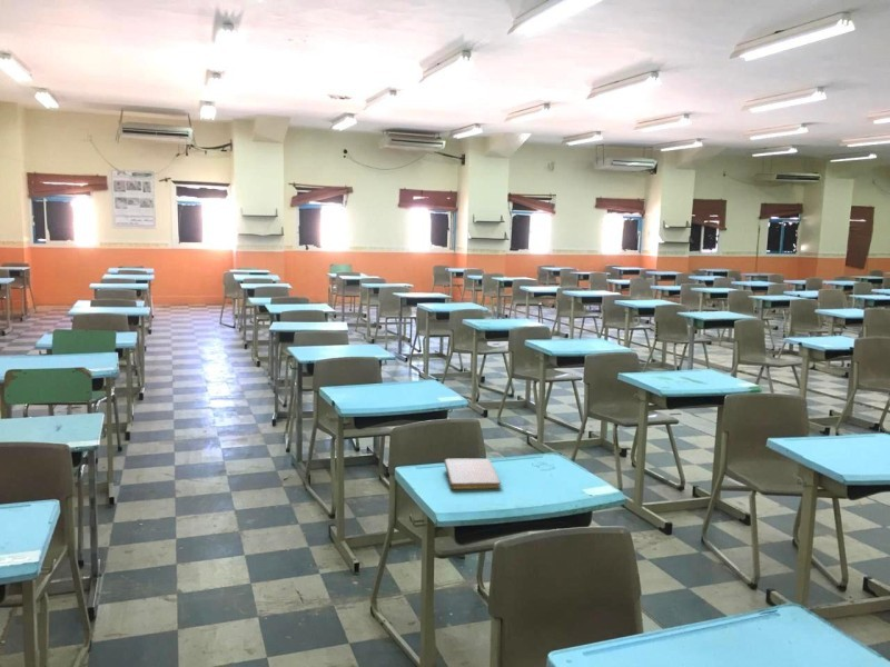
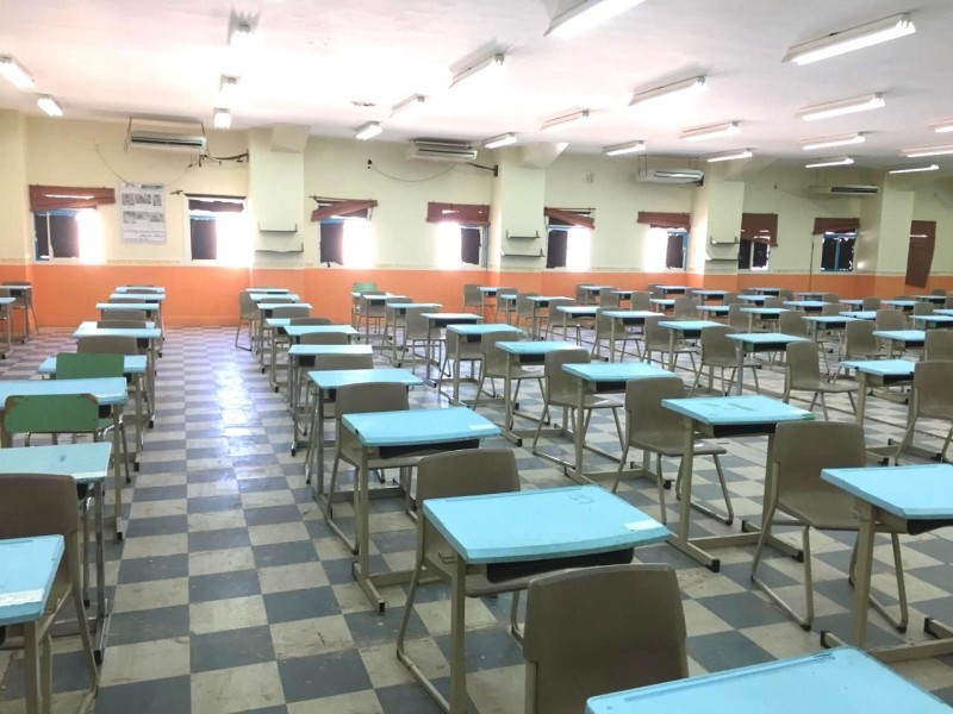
- notebook (471, 474)
